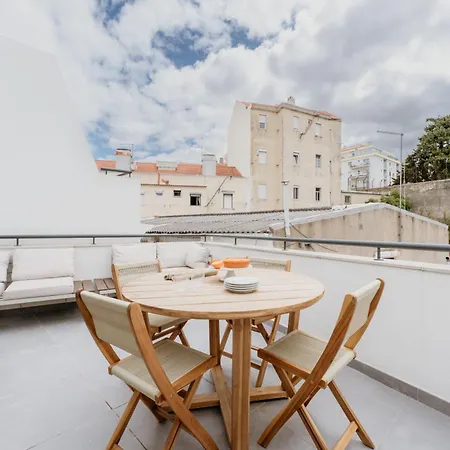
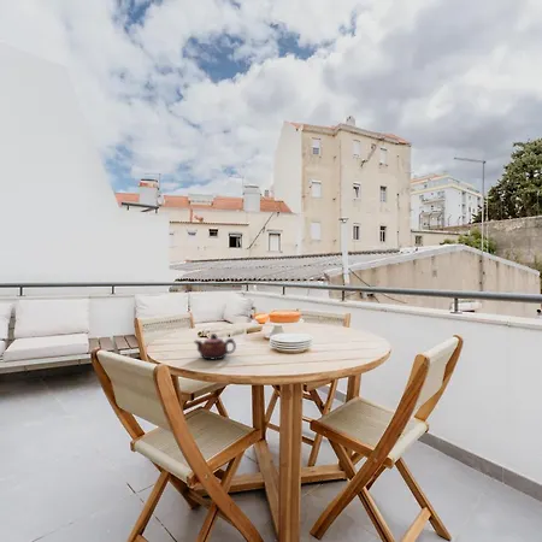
+ teapot (214, 344)
